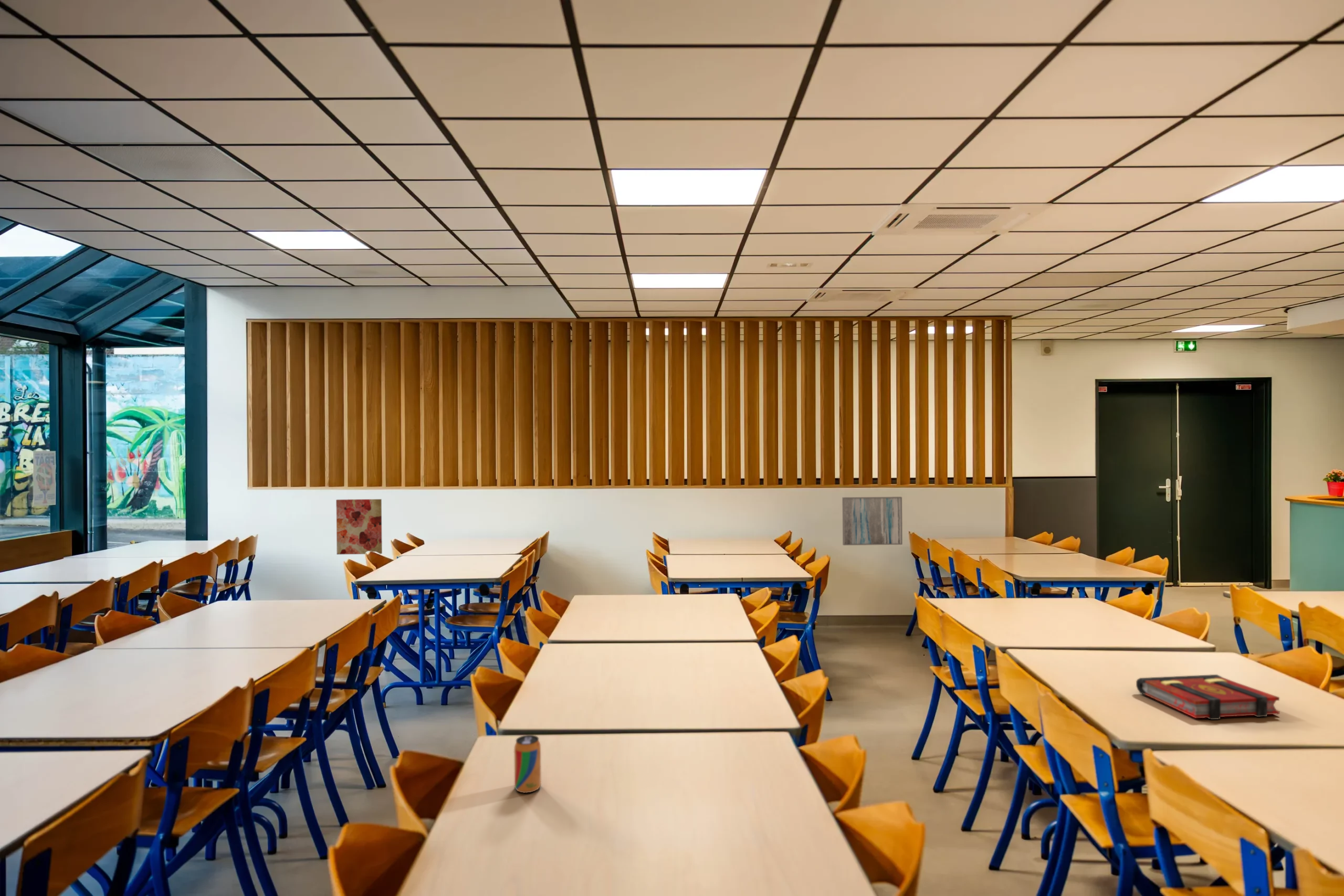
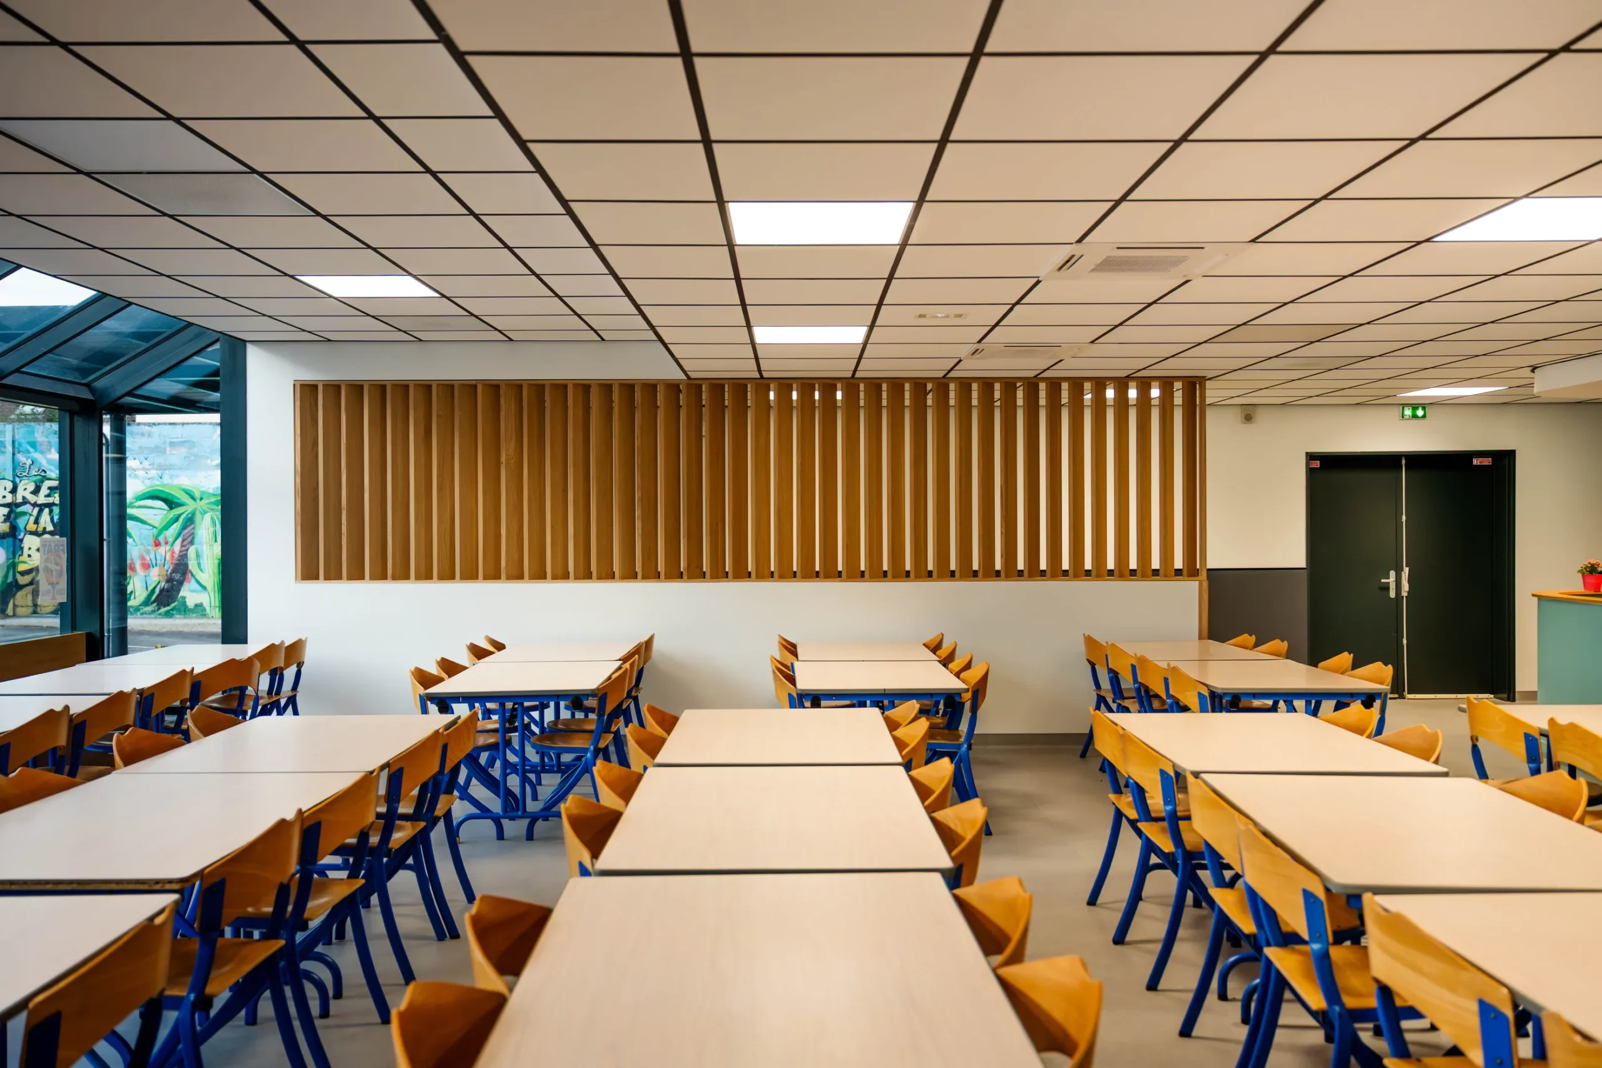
- wall art (359, 526)
- beverage can (528, 763)
- book (1205, 694)
- wall art (872, 521)
